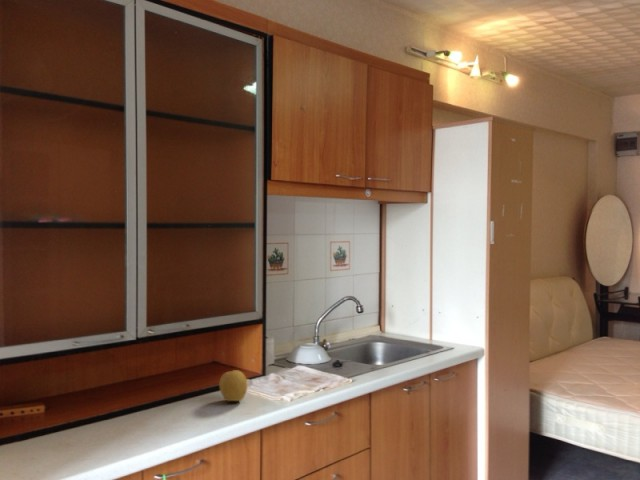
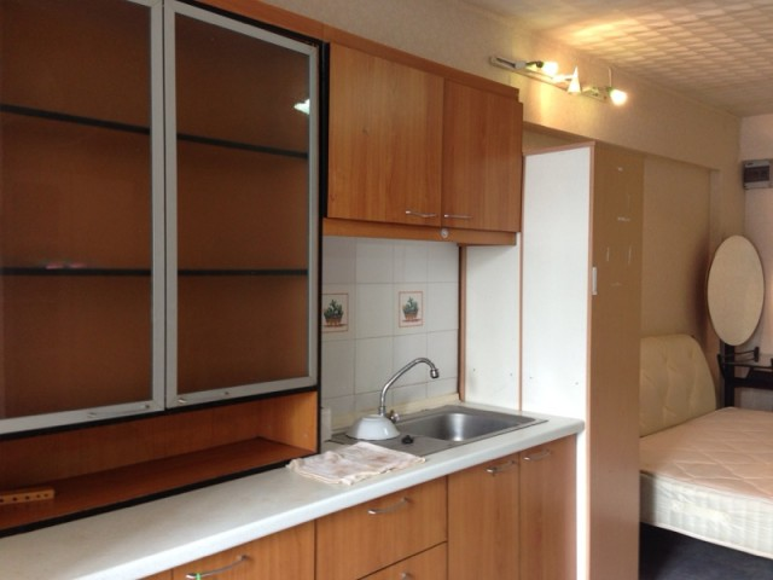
- fruit (233, 385)
